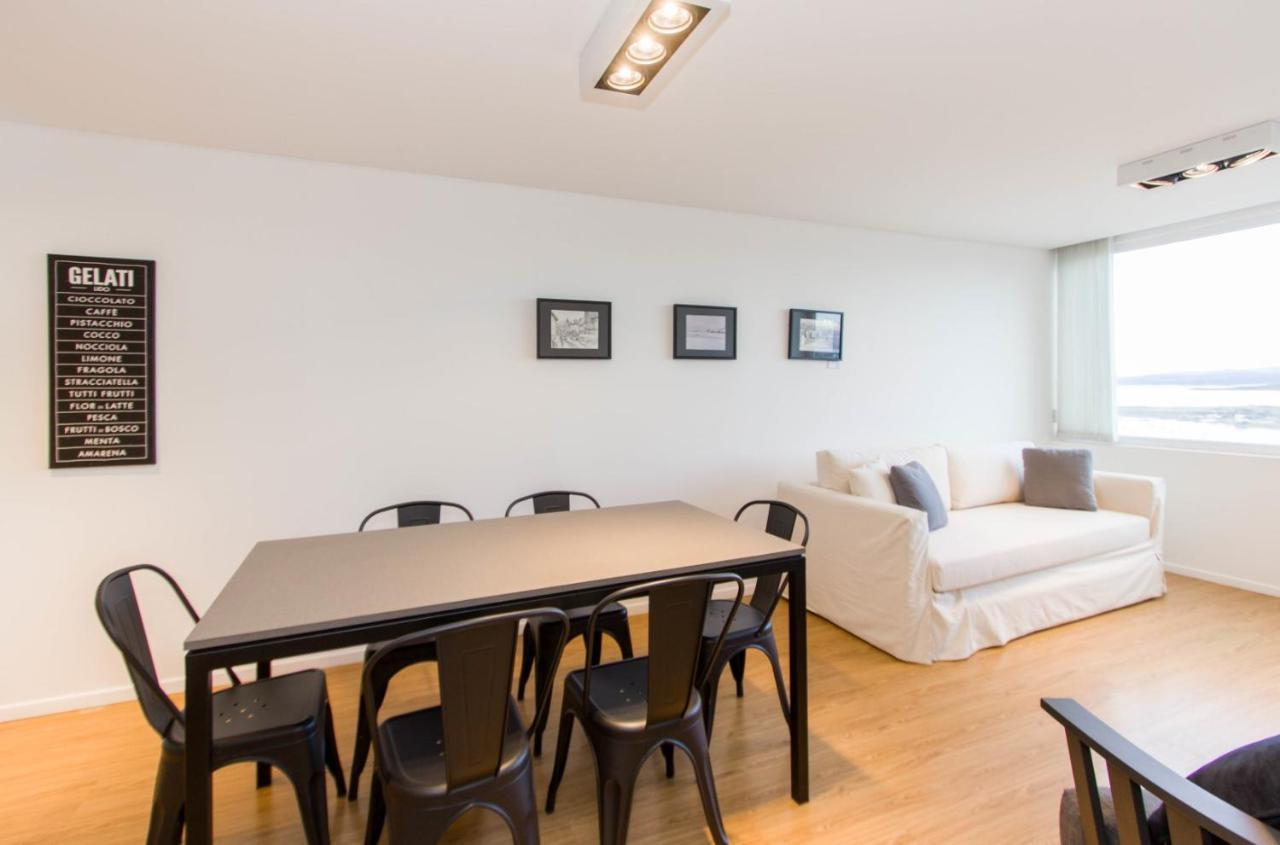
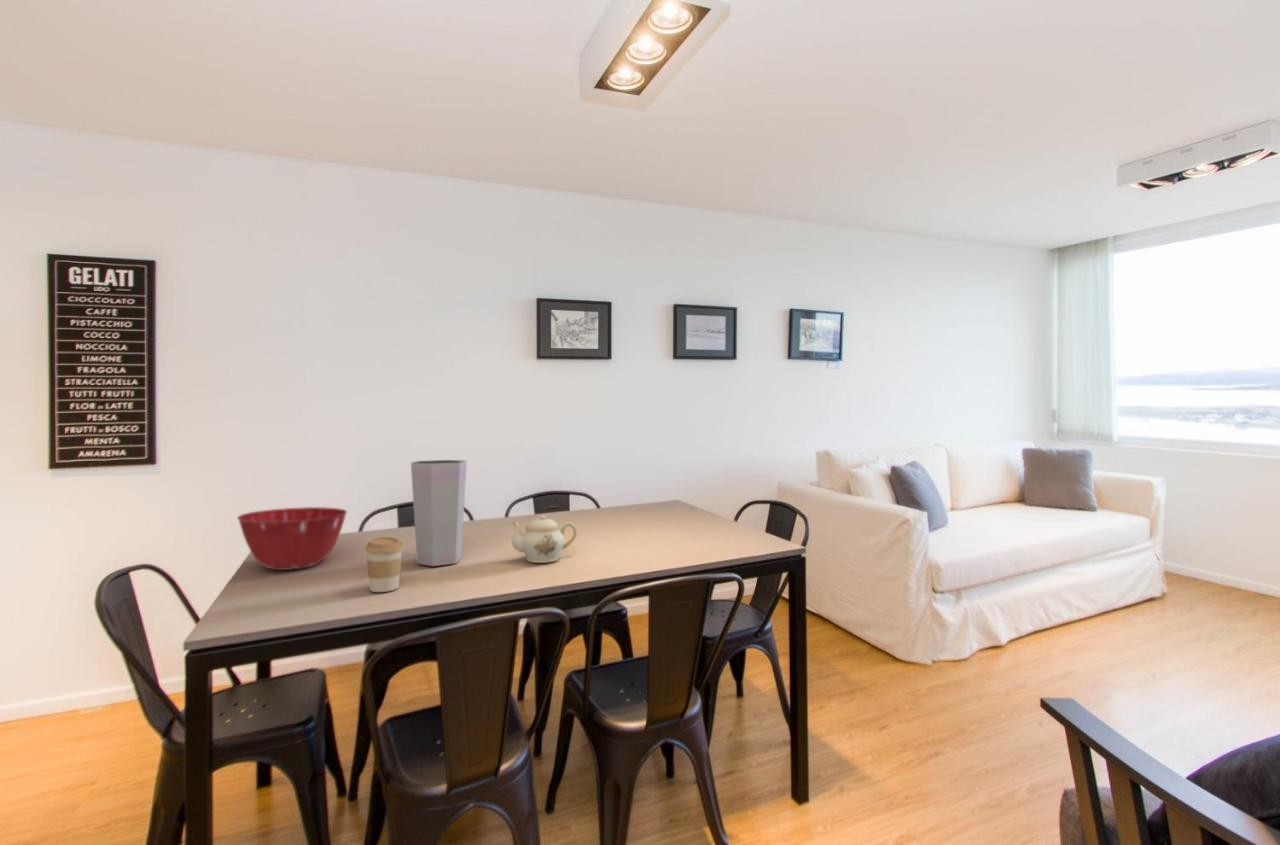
+ coffee cup (384, 563)
+ teapot (544, 537)
+ mixing bowl (294, 538)
+ vase (439, 511)
